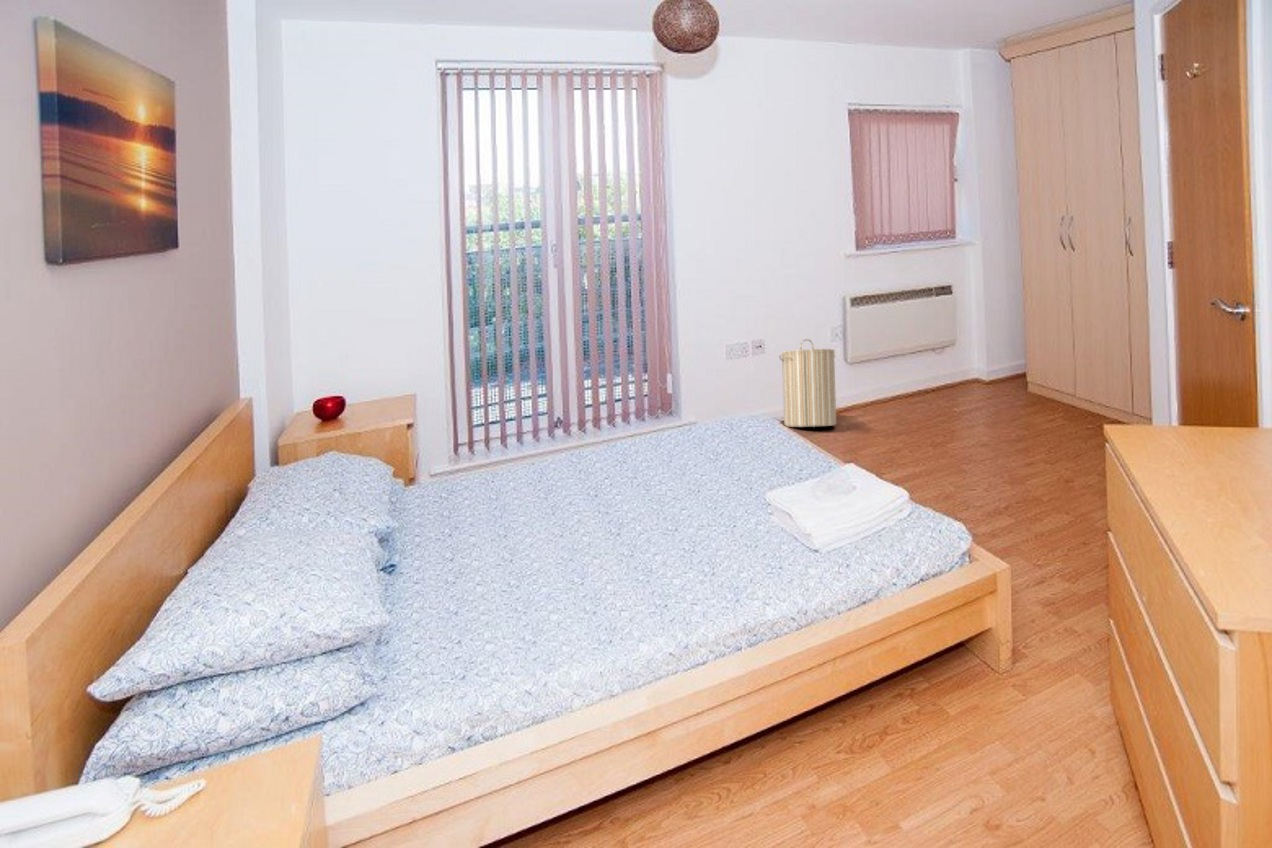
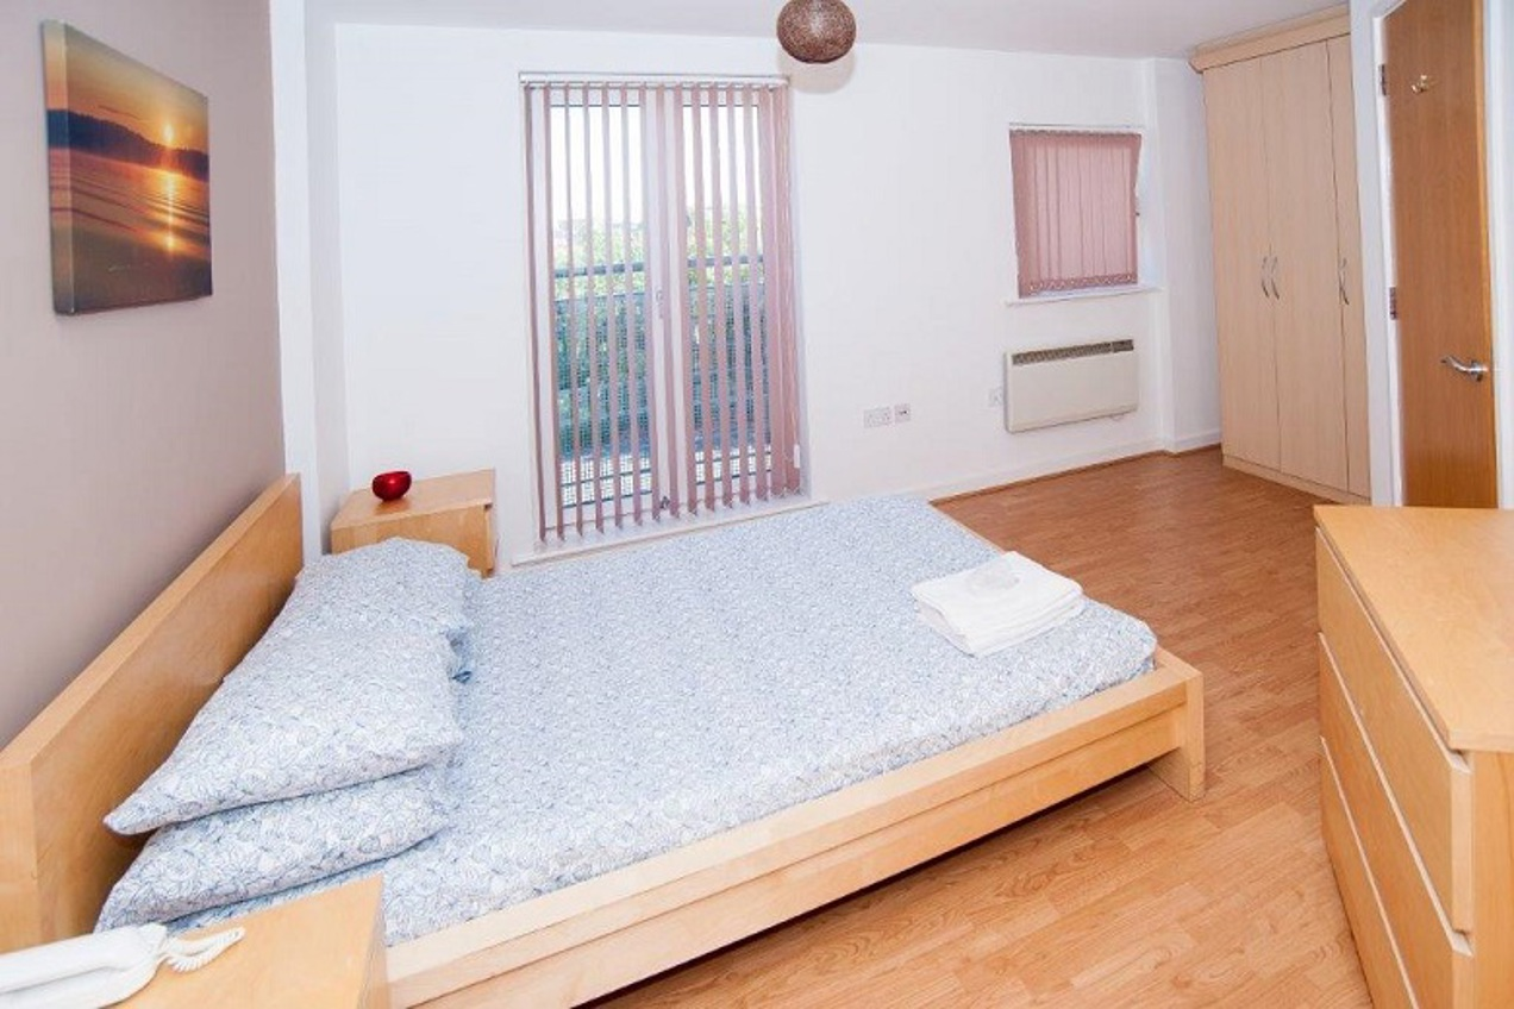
- laundry hamper (808, 382)
